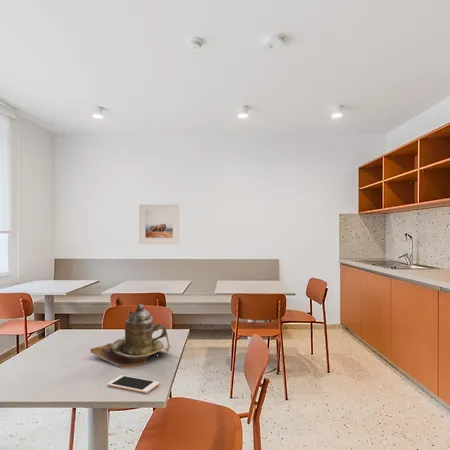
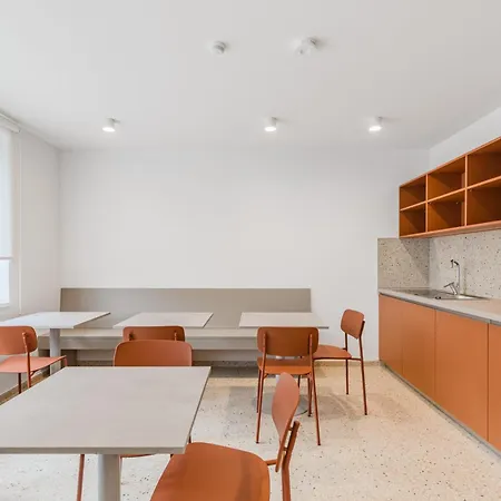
- cell phone (133, 383)
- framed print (159, 224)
- teapot (132, 329)
